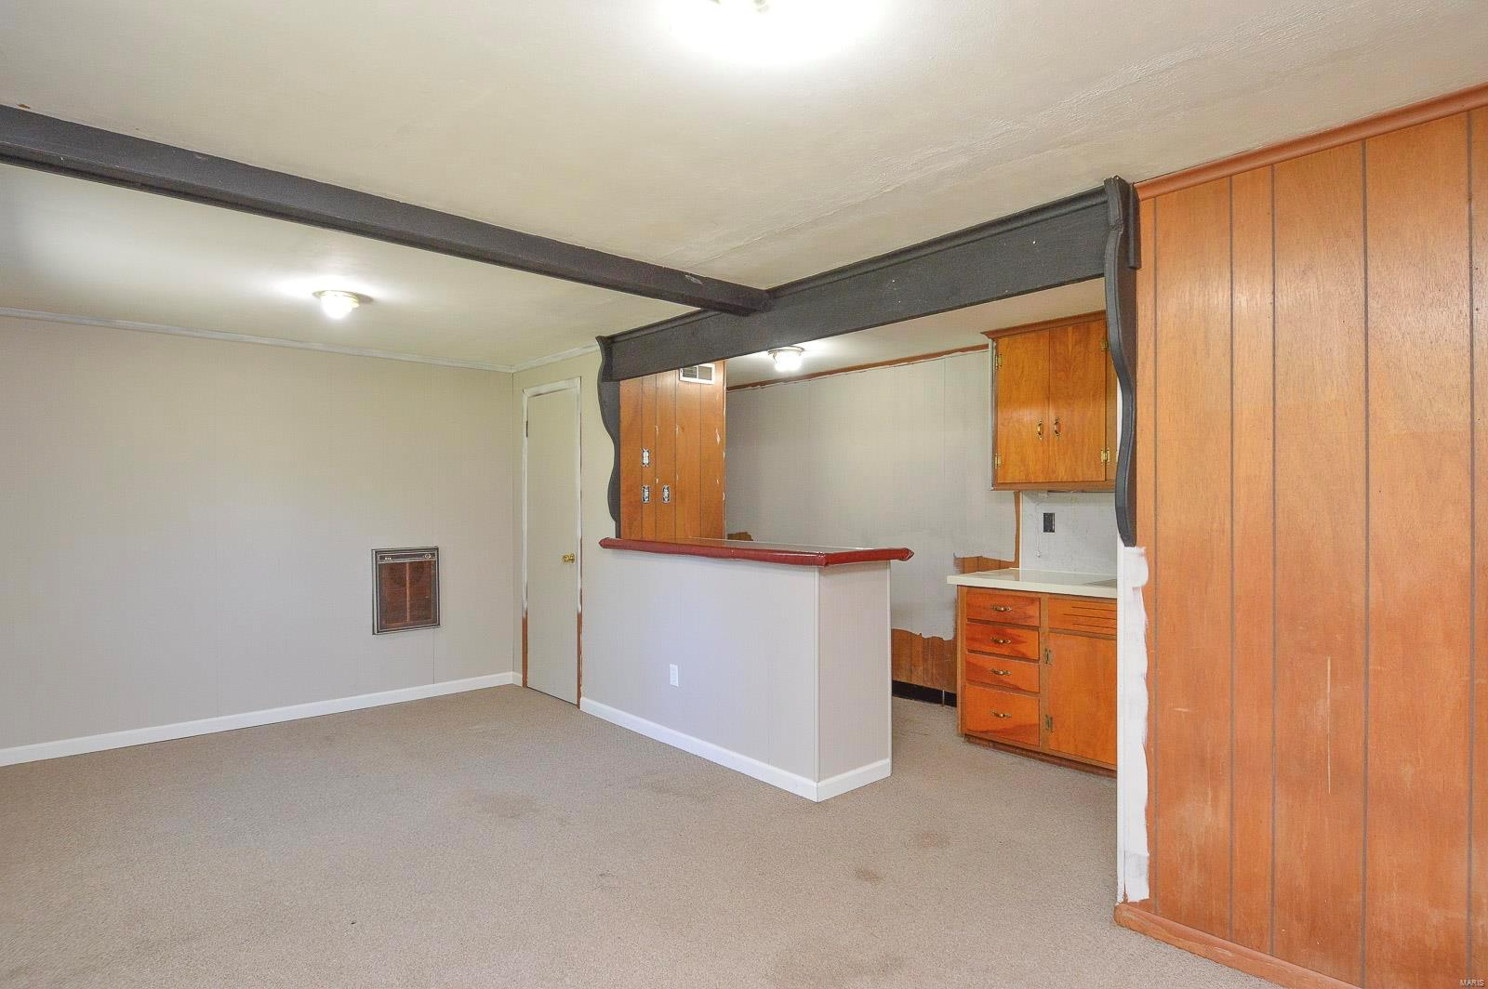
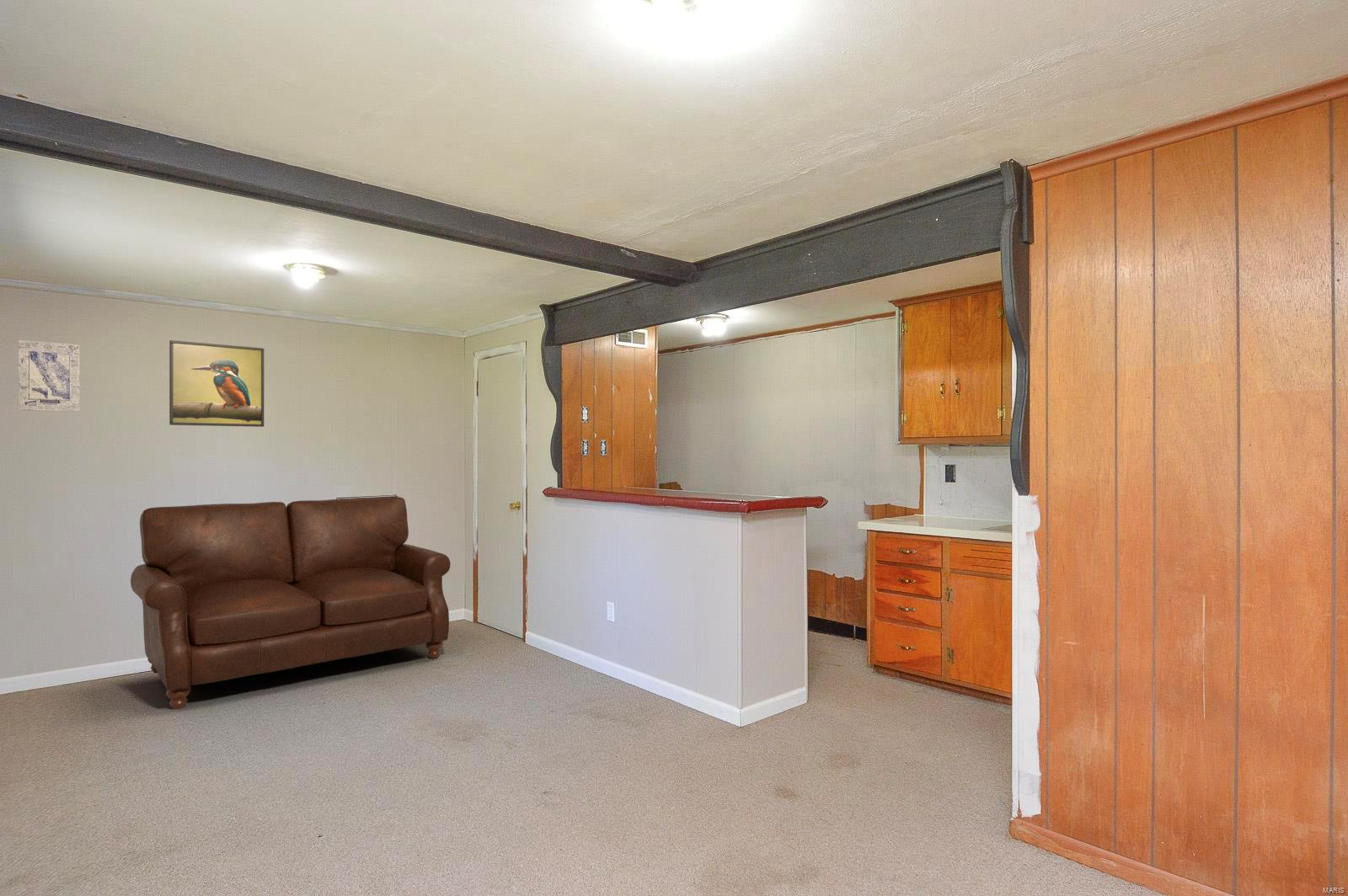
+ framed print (218, 385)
+ sofa (300, 584)
+ wall art (49, 376)
